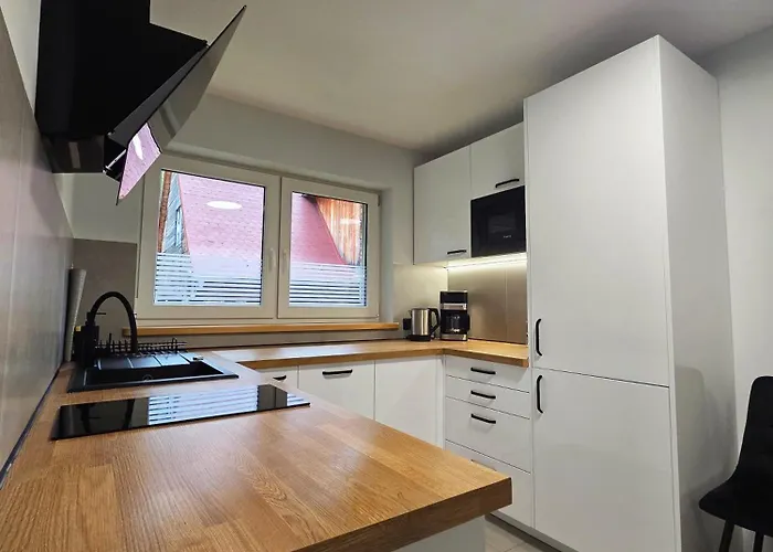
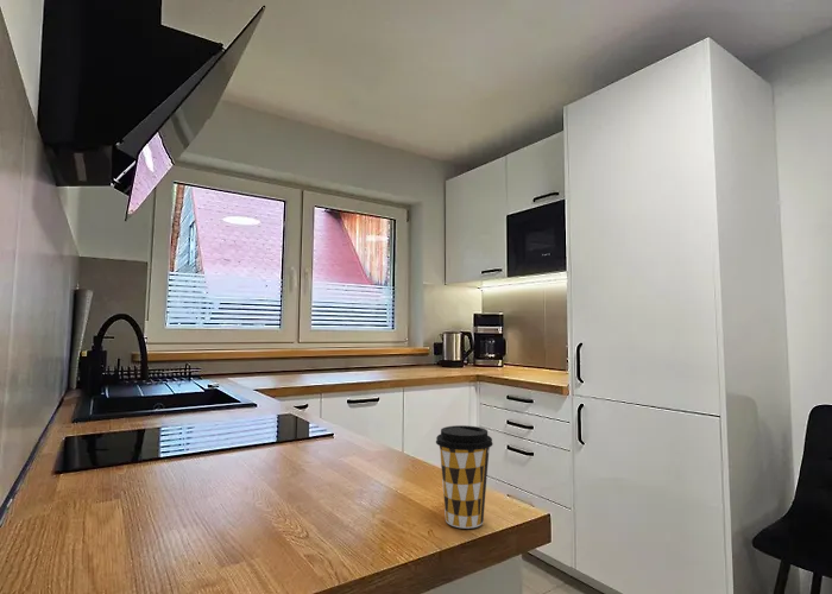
+ coffee cup (464, 474)
